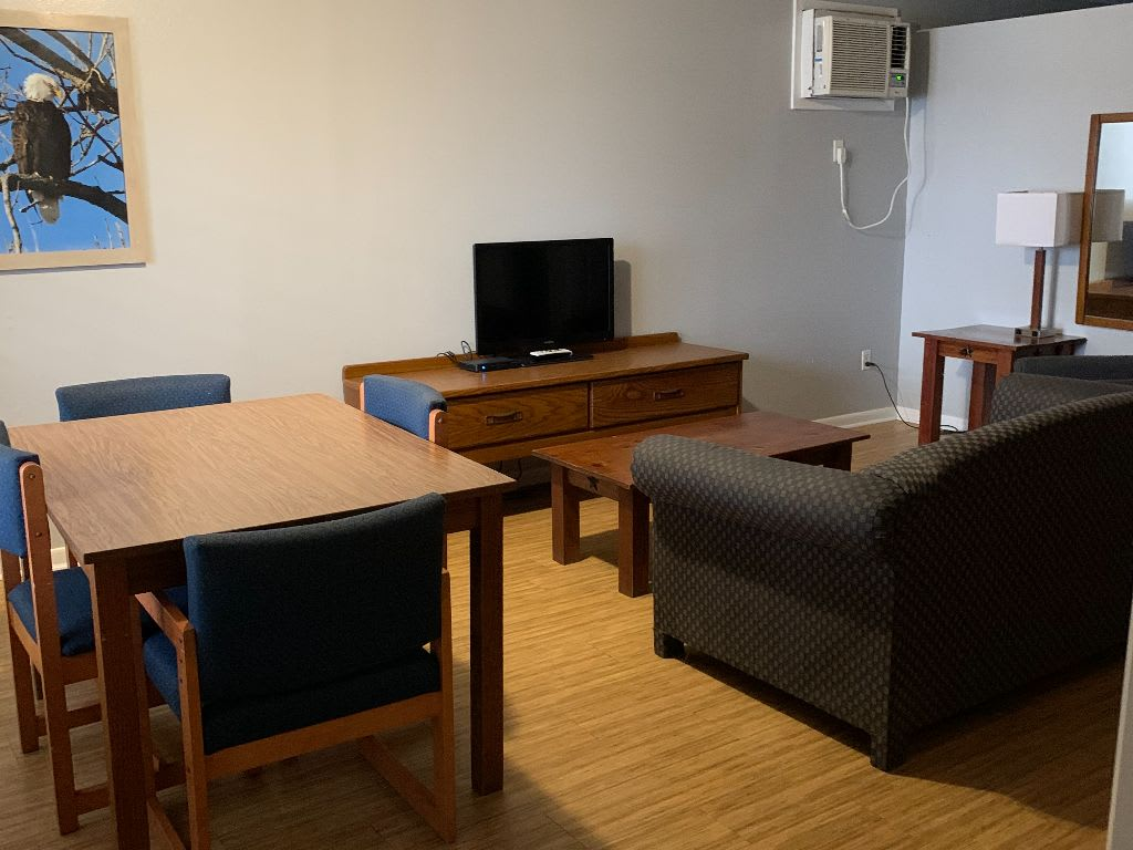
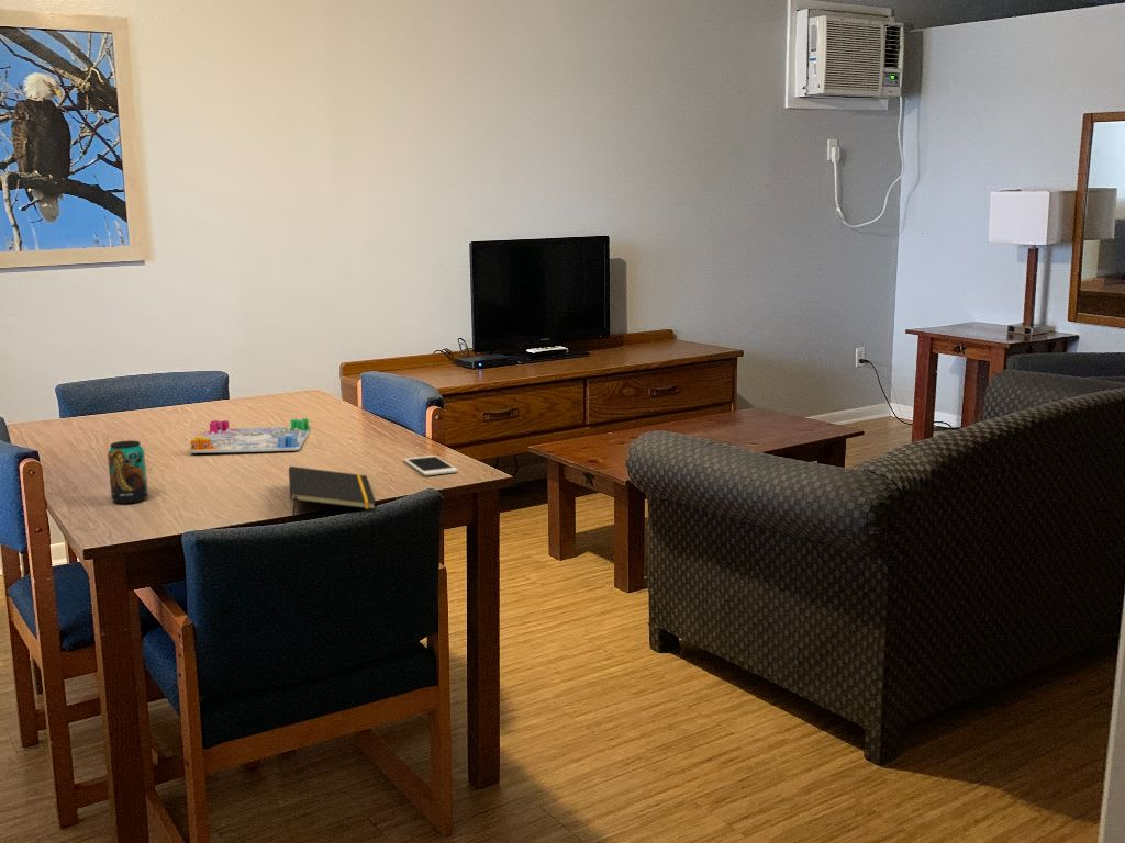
+ beverage can (127, 471)
+ board game (253, 434)
+ cell phone (430, 464)
+ notepad (330, 486)
